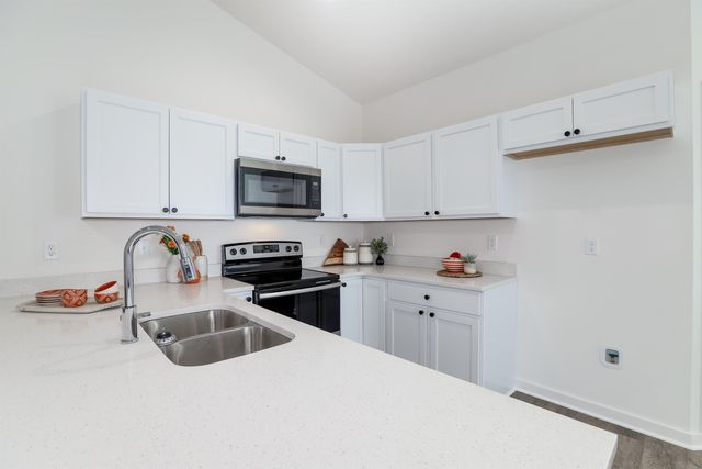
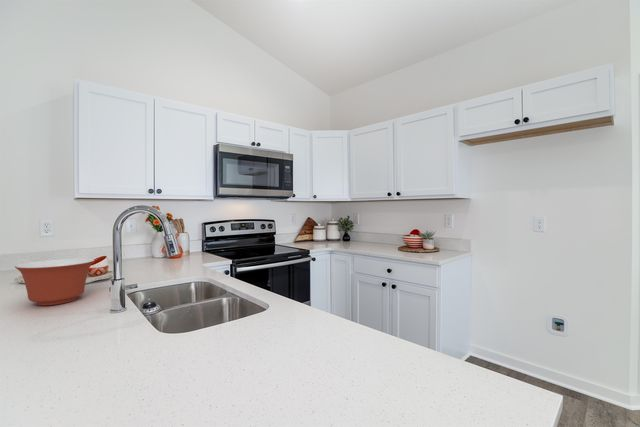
+ mixing bowl (57, 281)
